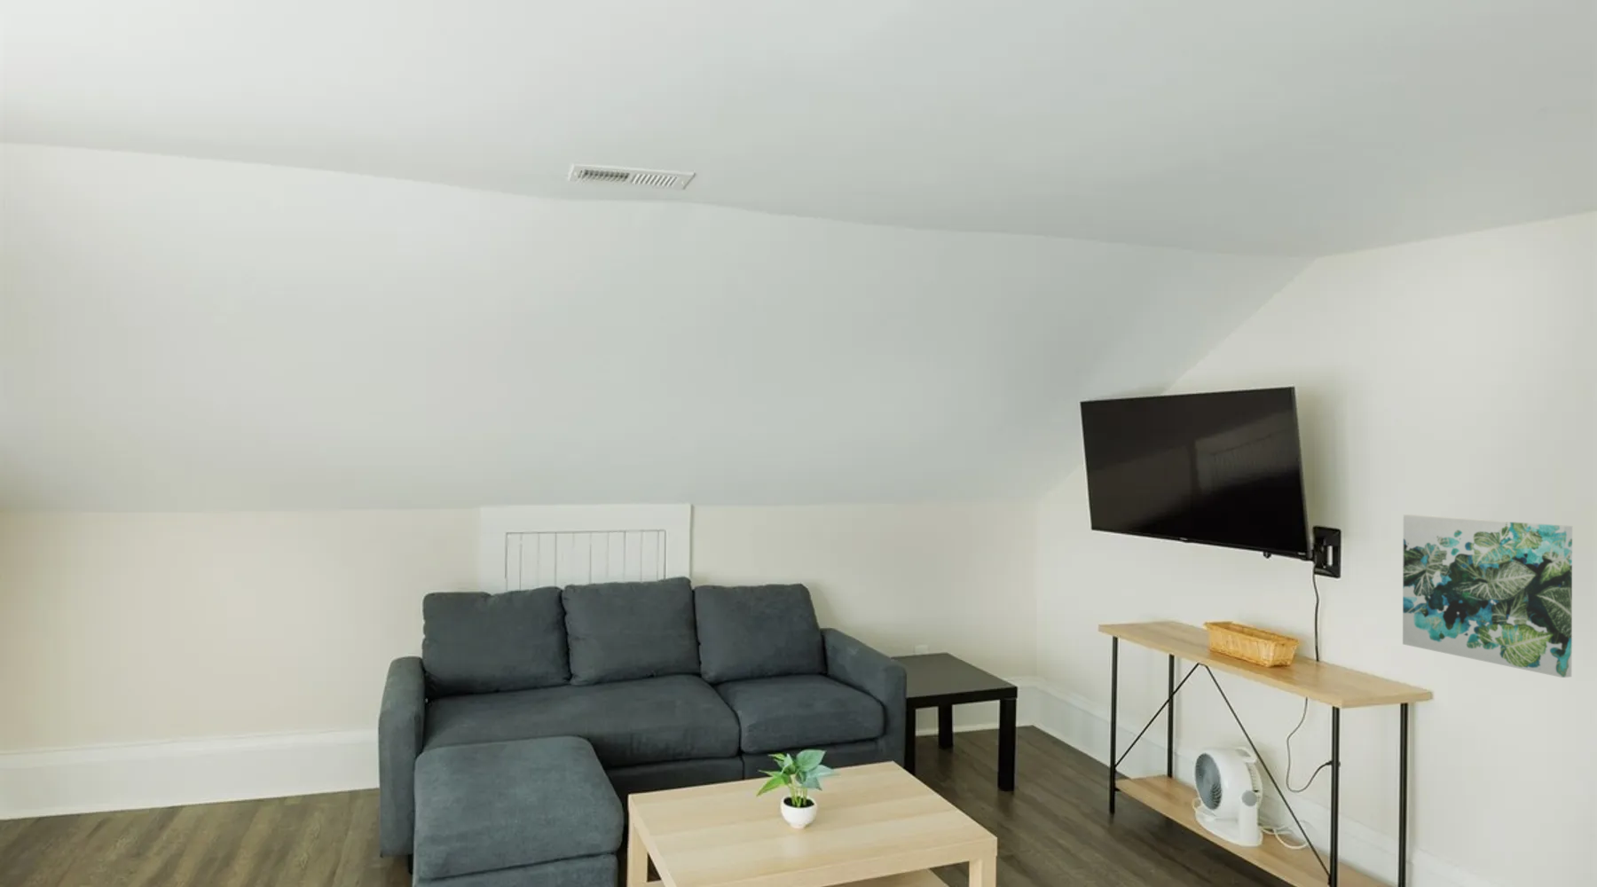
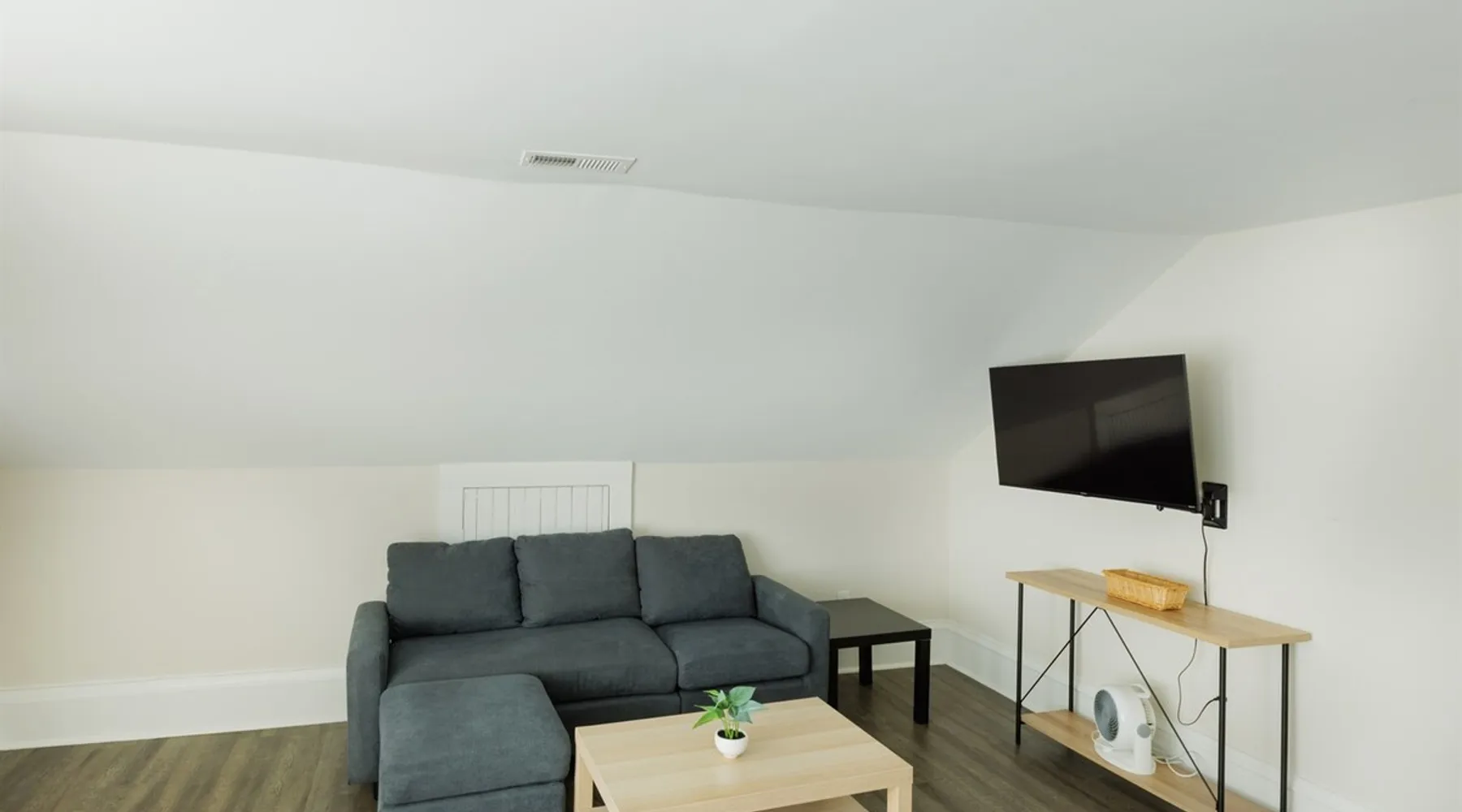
- wall art (1481, 589)
